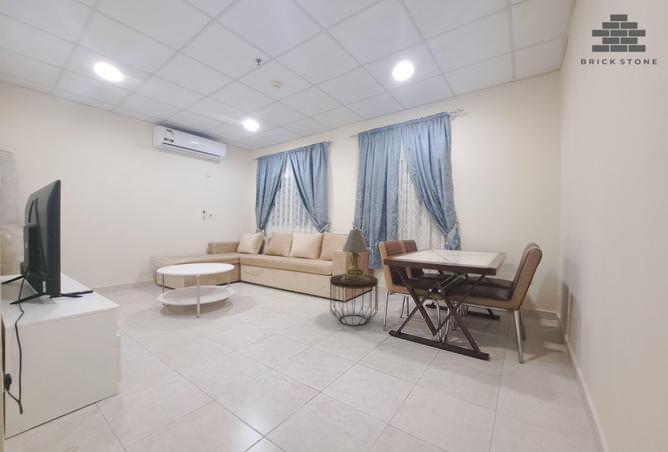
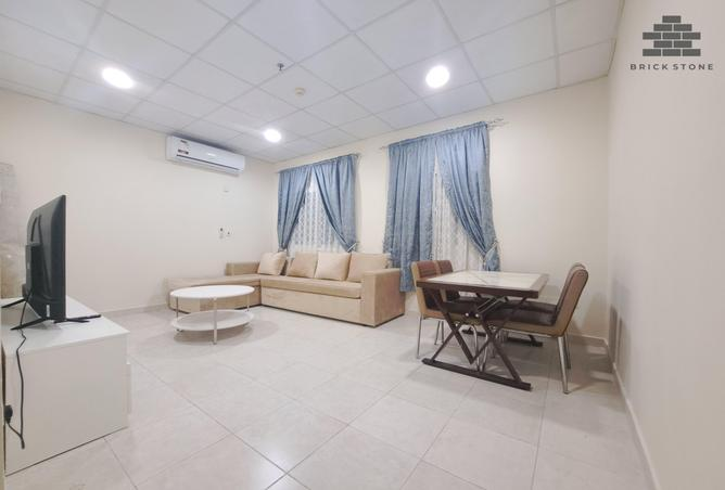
- lamp (356, 253)
- side table (354, 299)
